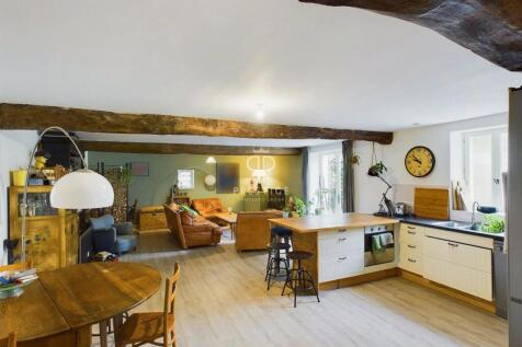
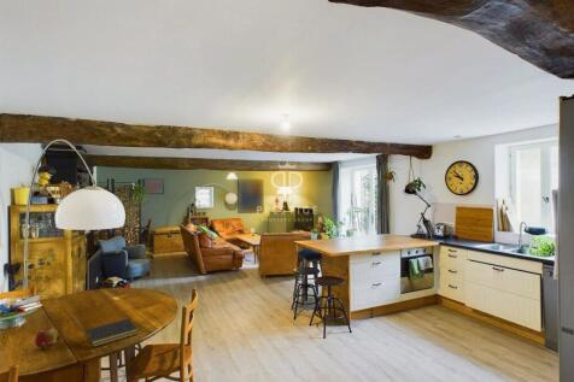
+ notepad (112, 331)
+ fruit (48, 337)
